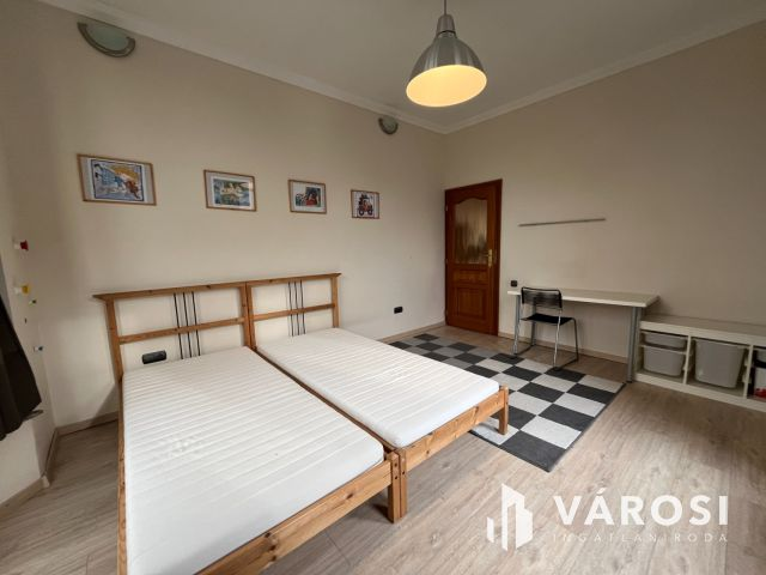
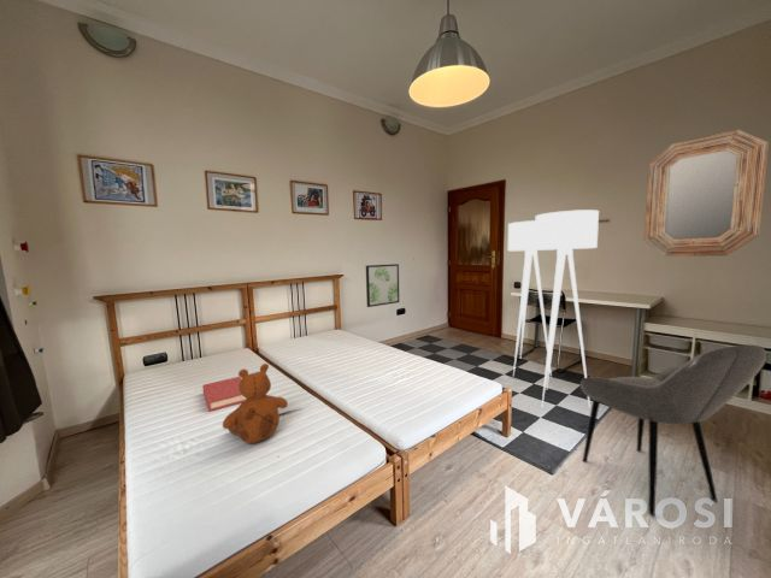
+ floor lamp (542, 303)
+ home mirror (699, 196)
+ teddy bear (252, 399)
+ hardback book (225, 391)
+ armchair (660, 411)
+ wall art (383, 284)
